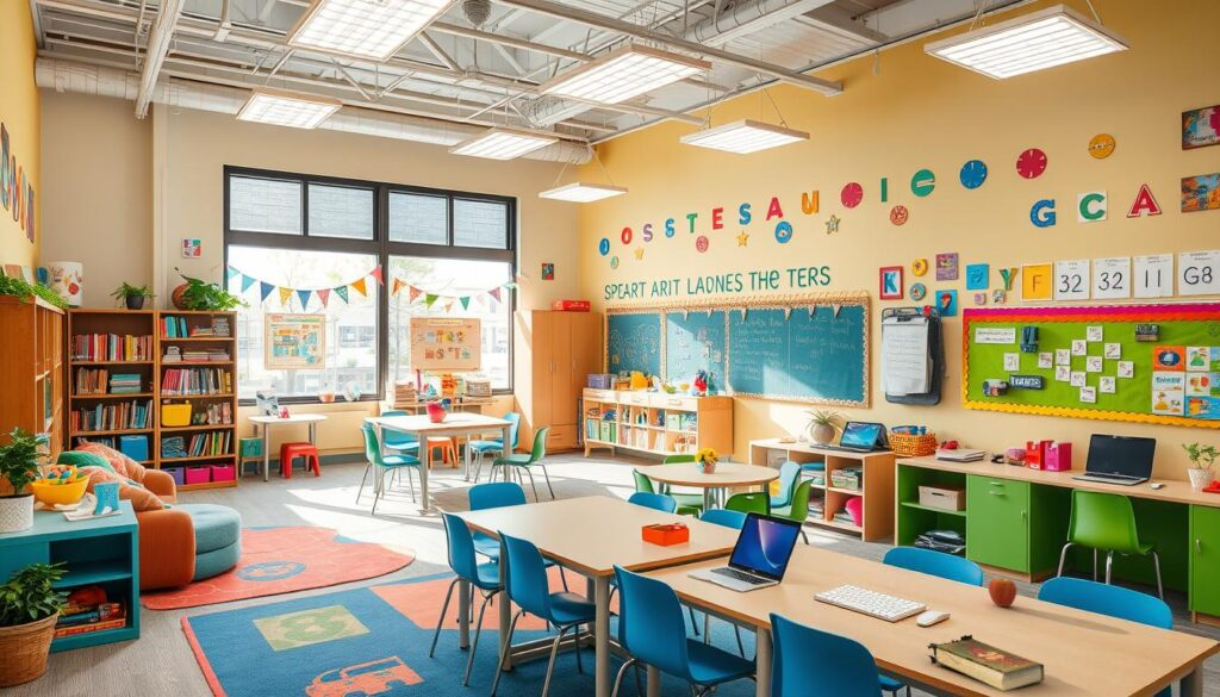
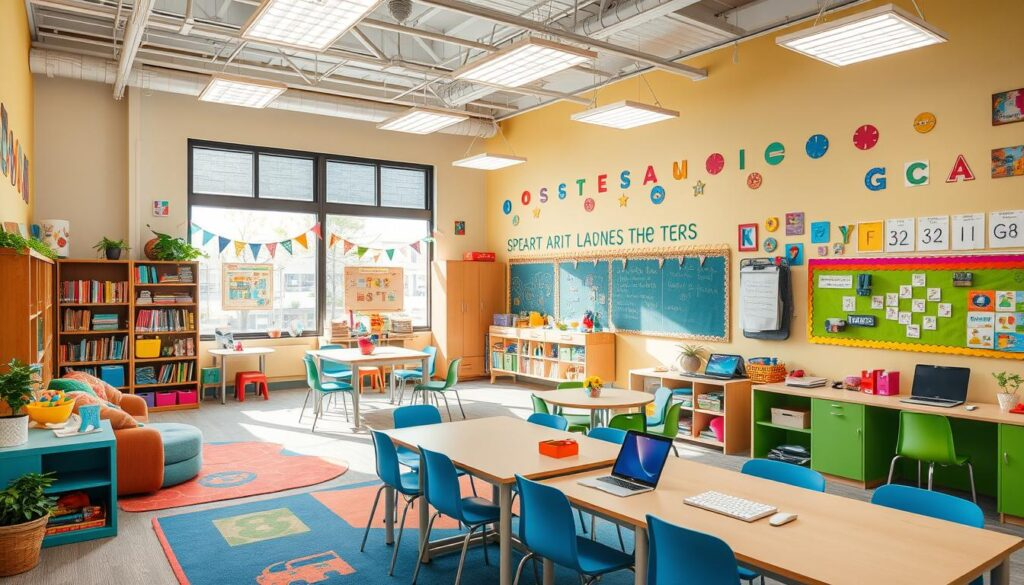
- book (983, 659)
- fruit (1002, 590)
